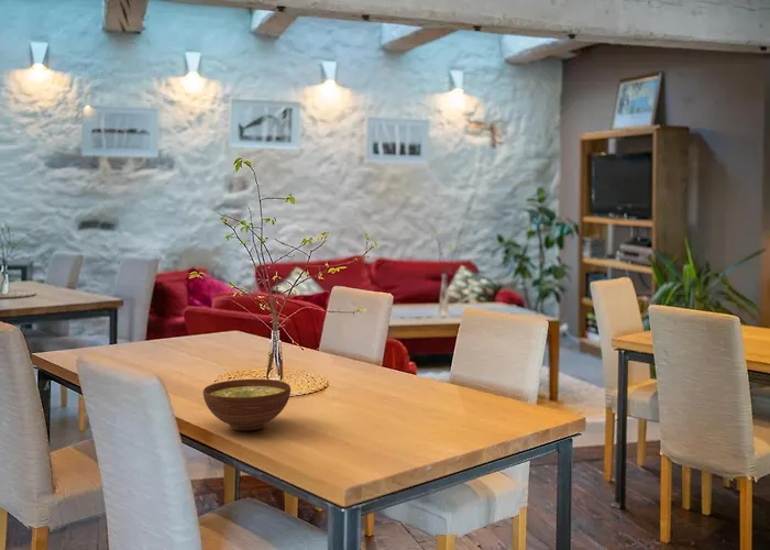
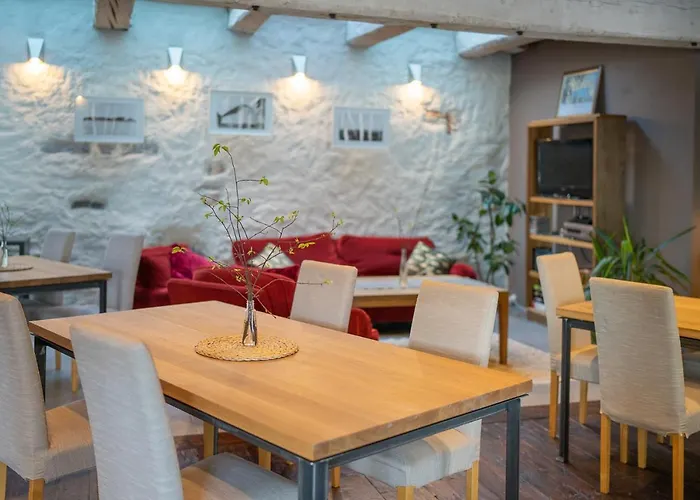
- bowl (248, 407)
